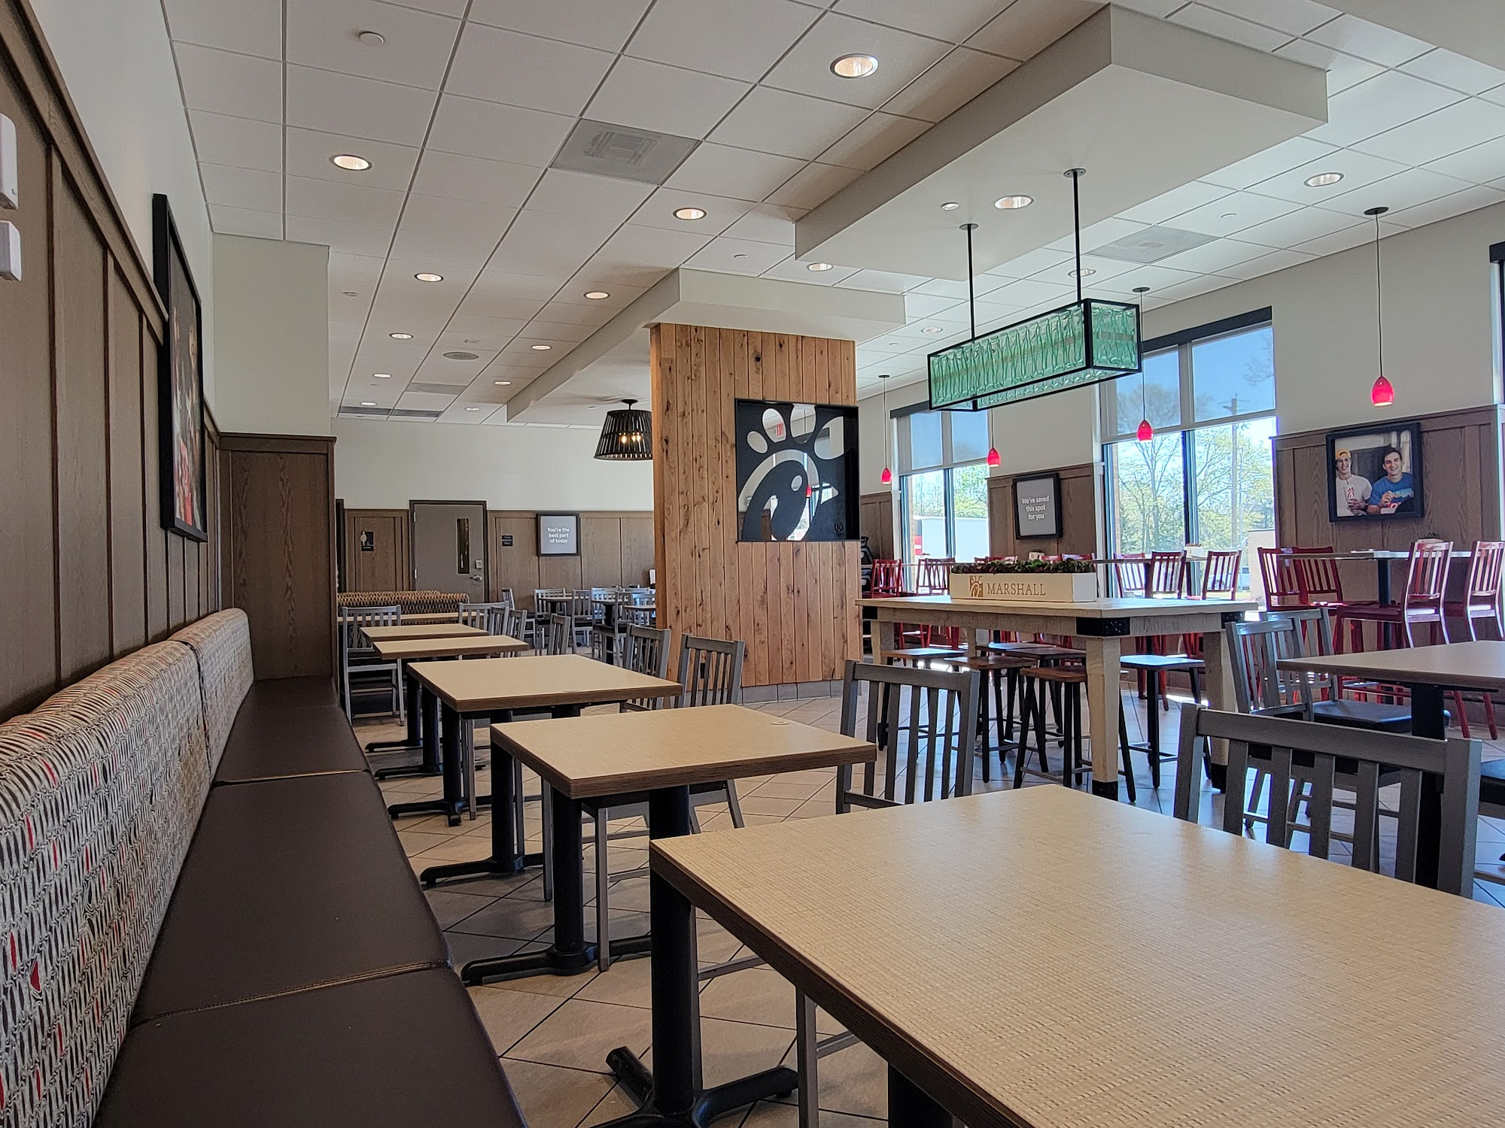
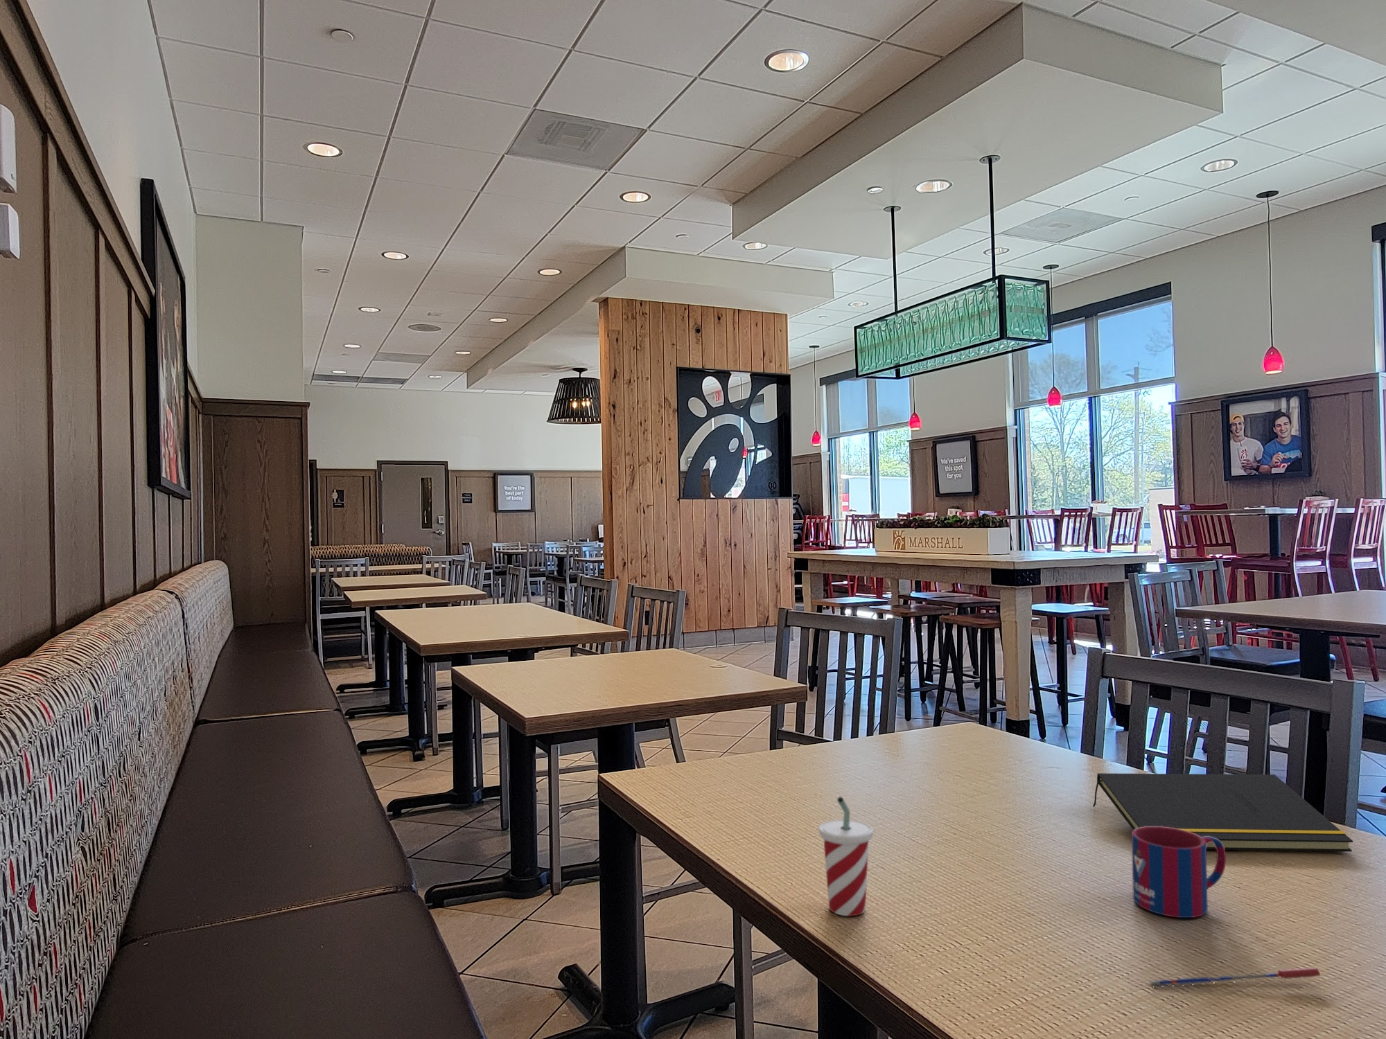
+ notepad (1215, 809)
+ pen (1233, 976)
+ beverage cup (846, 848)
+ mug (1184, 870)
